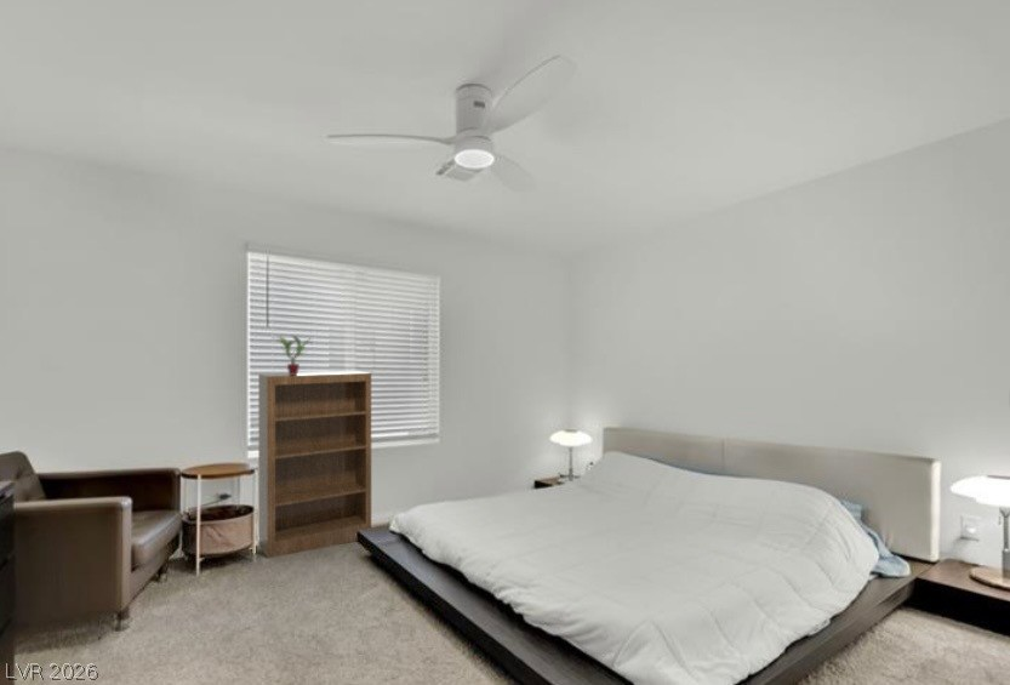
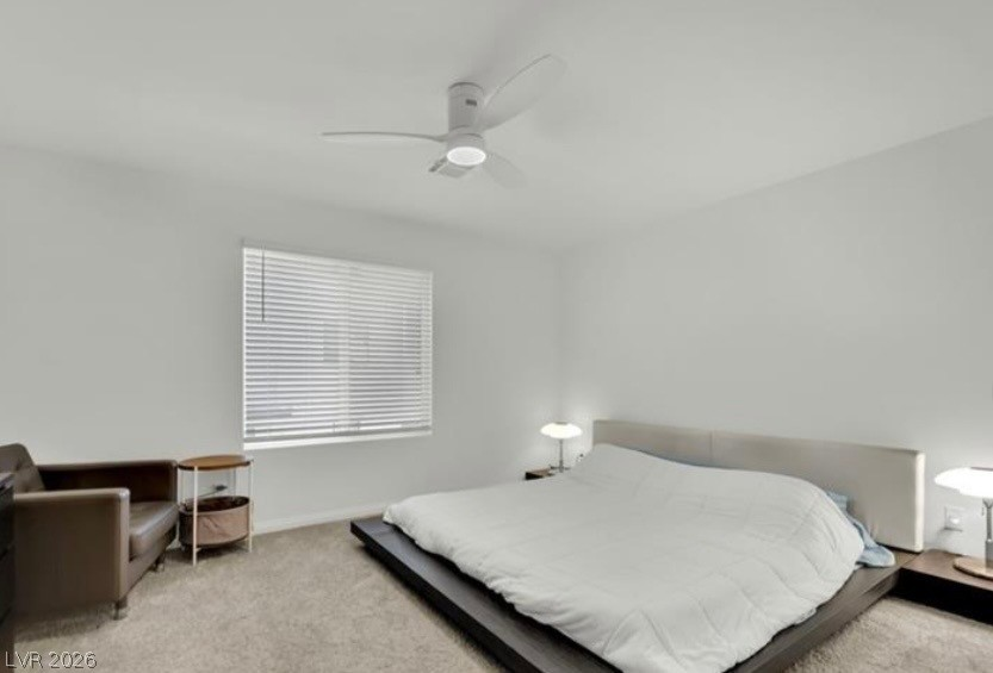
- bookshelf (315, 457)
- potted plant (290, 354)
